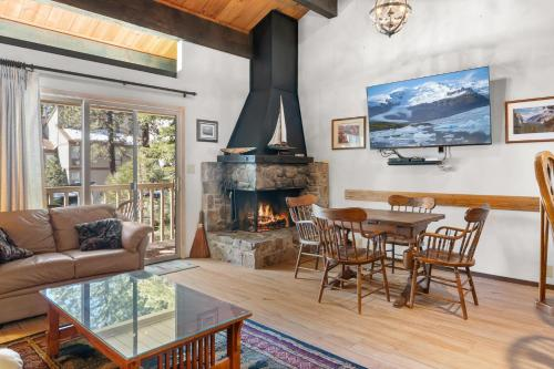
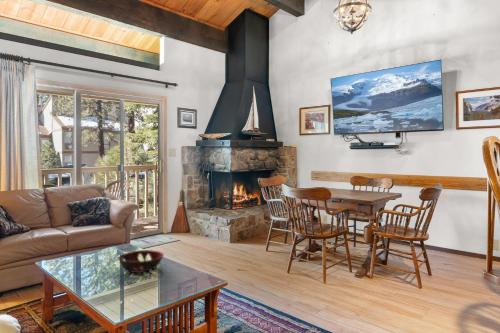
+ decorative bowl (141, 262)
